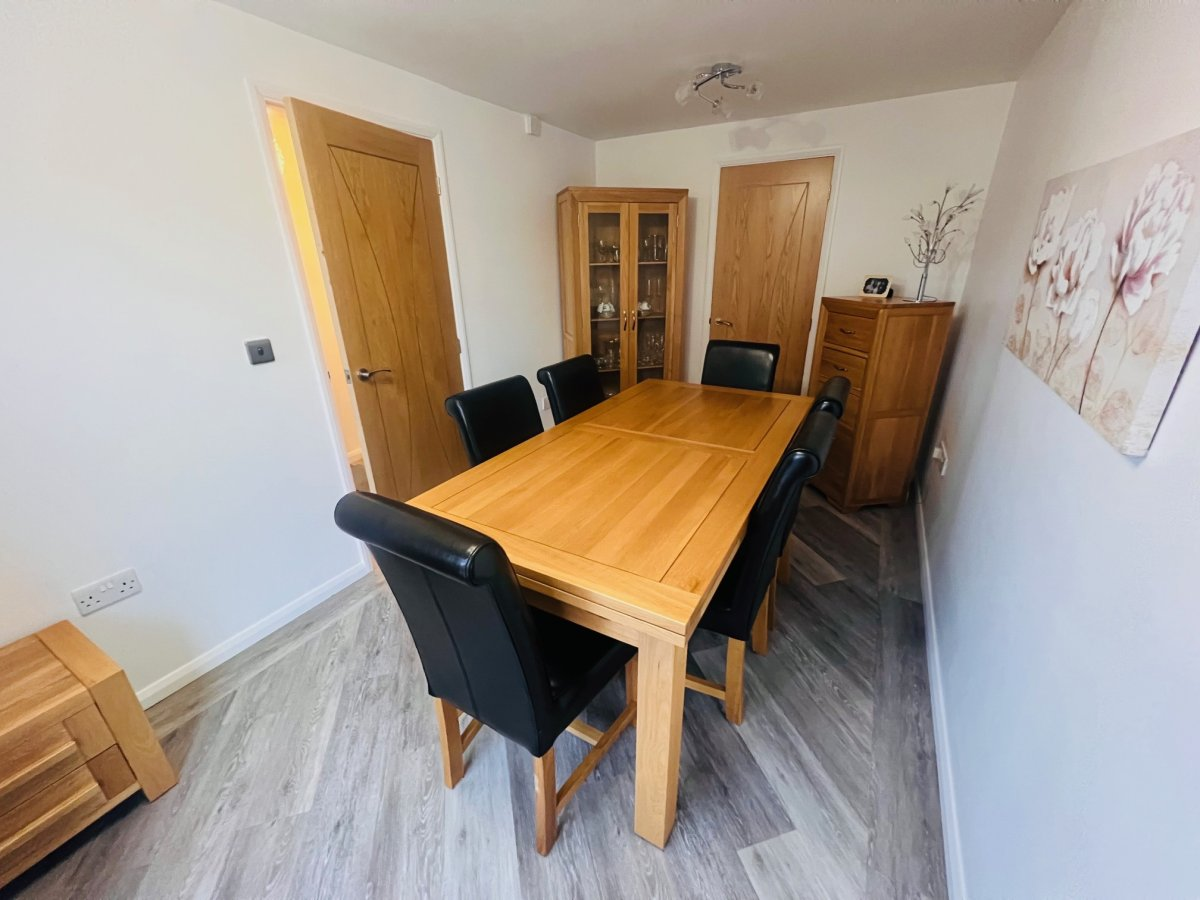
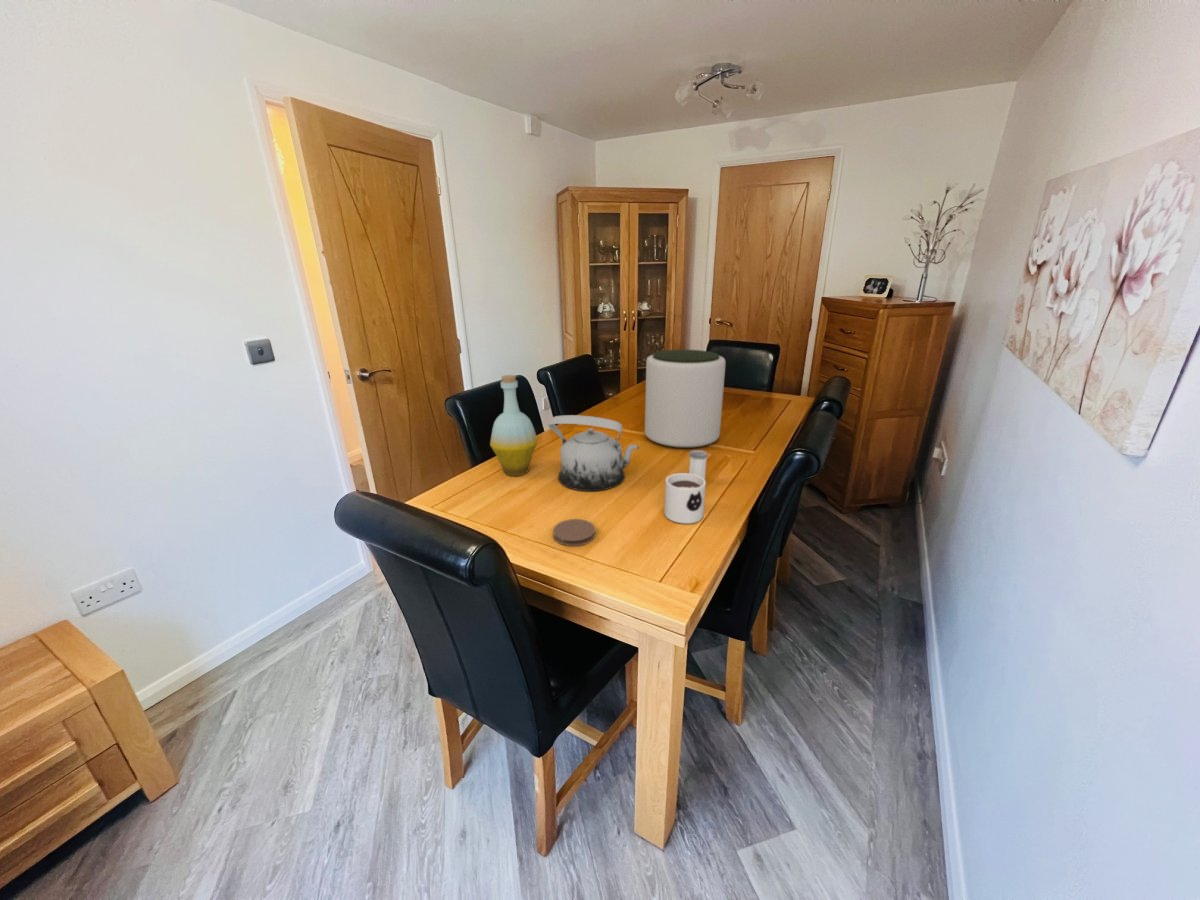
+ salt shaker (697, 467)
+ bottle (512, 425)
+ coaster (574, 532)
+ mug (685, 495)
+ teapot (596, 445)
+ plant pot (683, 397)
